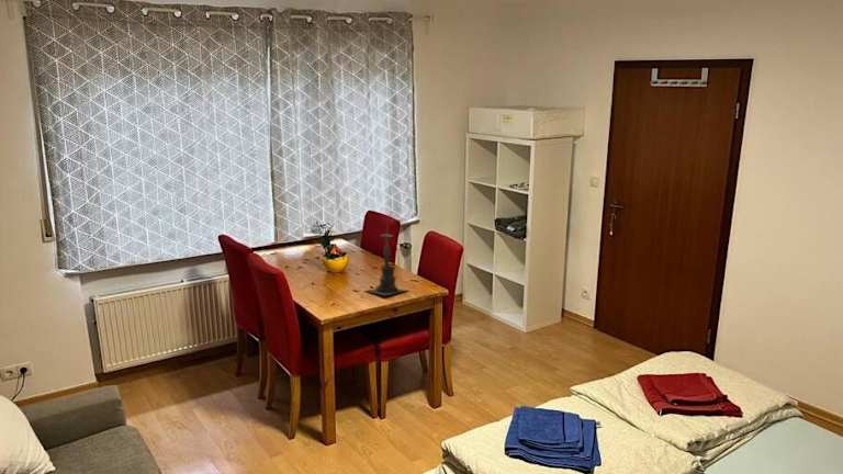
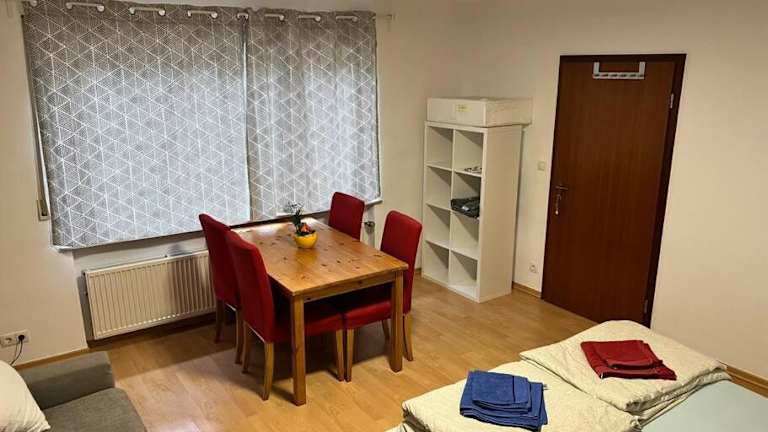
- candle holder (386, 258)
